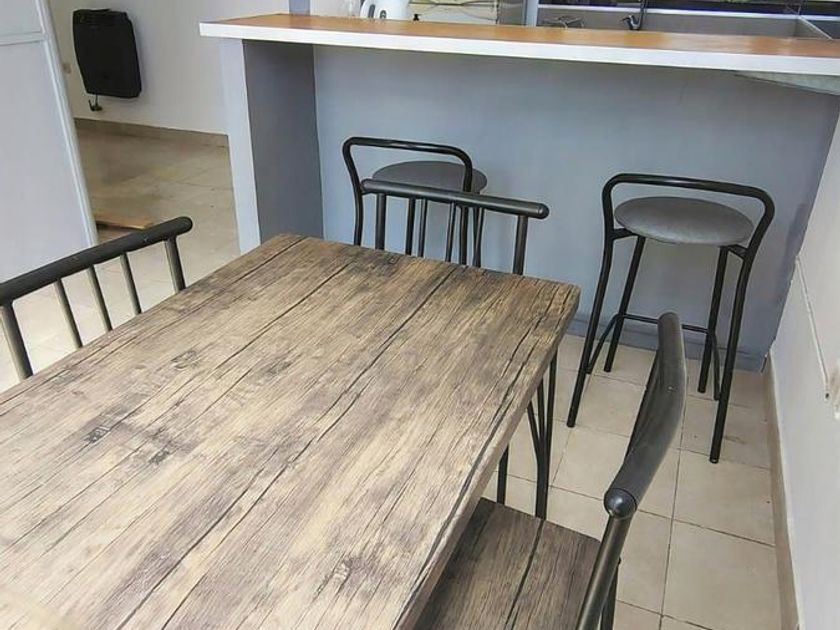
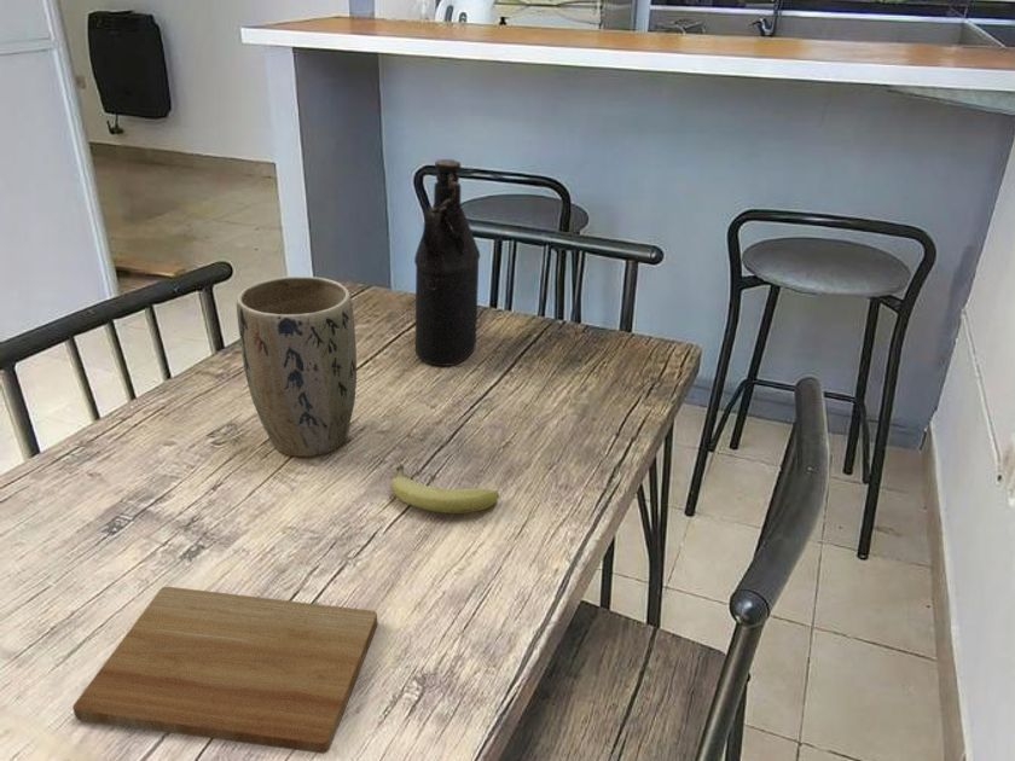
+ cutting board (236, 661)
+ plant pot (301, 368)
+ bottle (446, 260)
+ fruit (435, 488)
